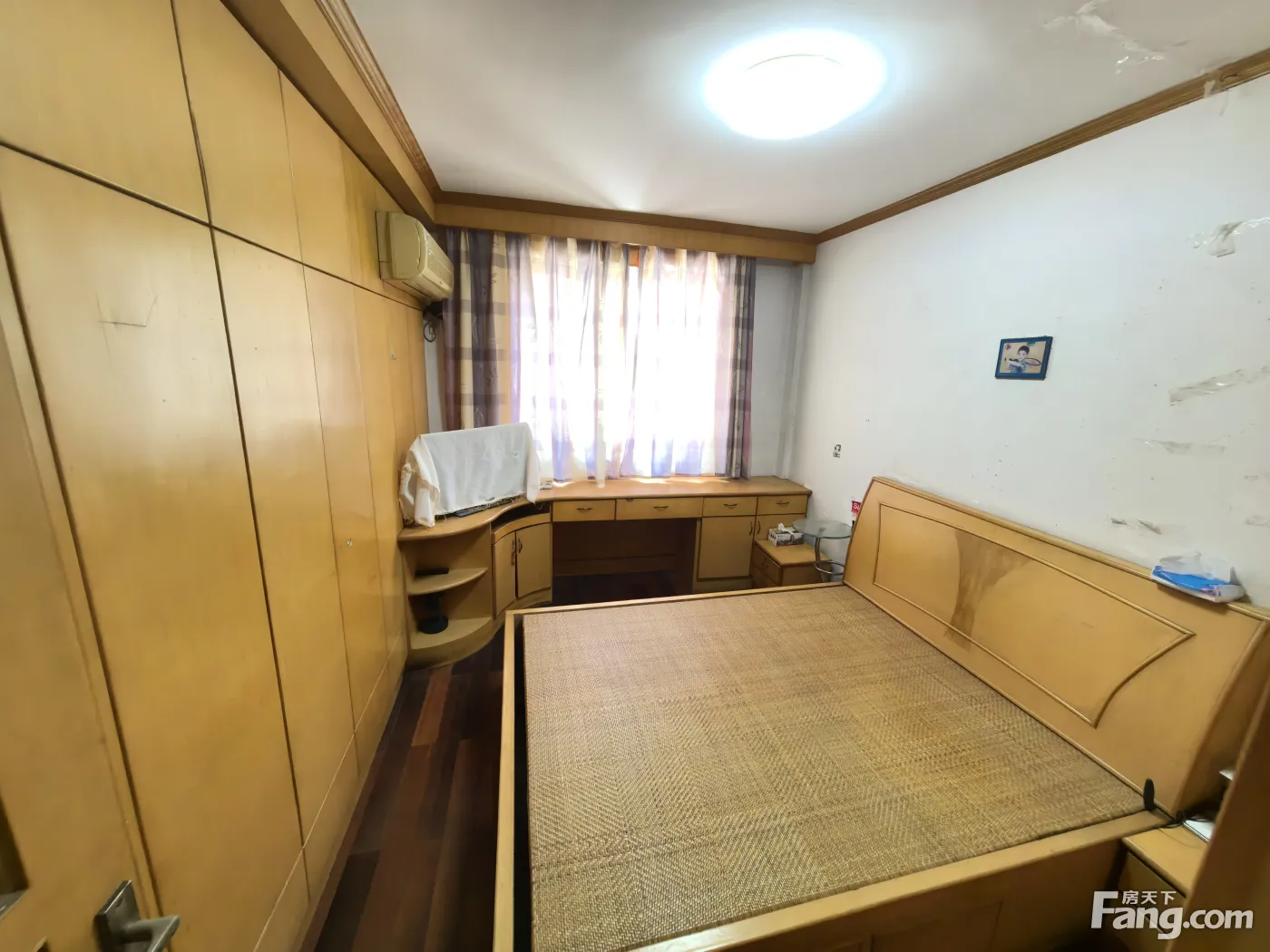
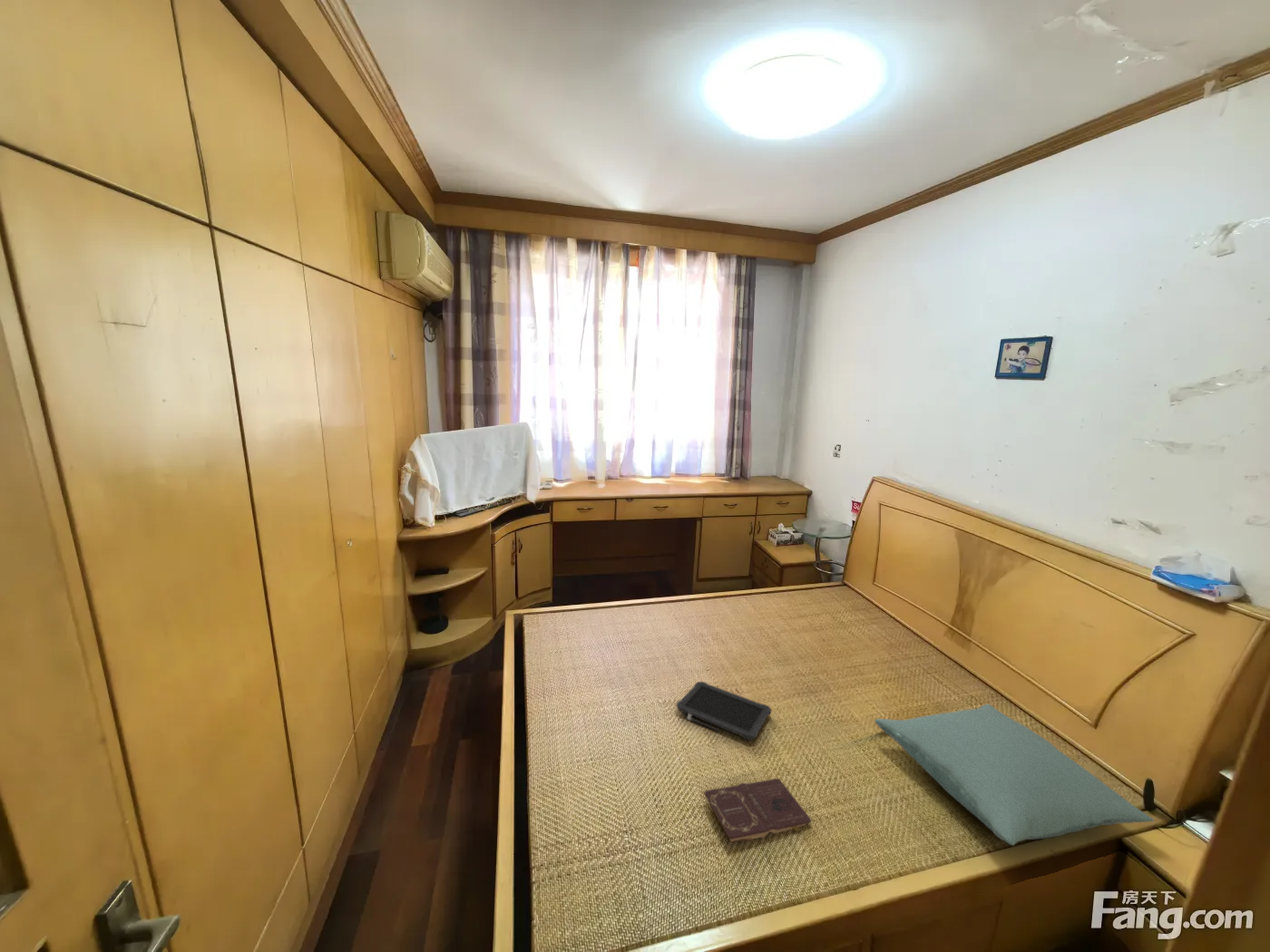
+ book (757, 810)
+ pillow (997, 763)
+ tablet (723, 710)
